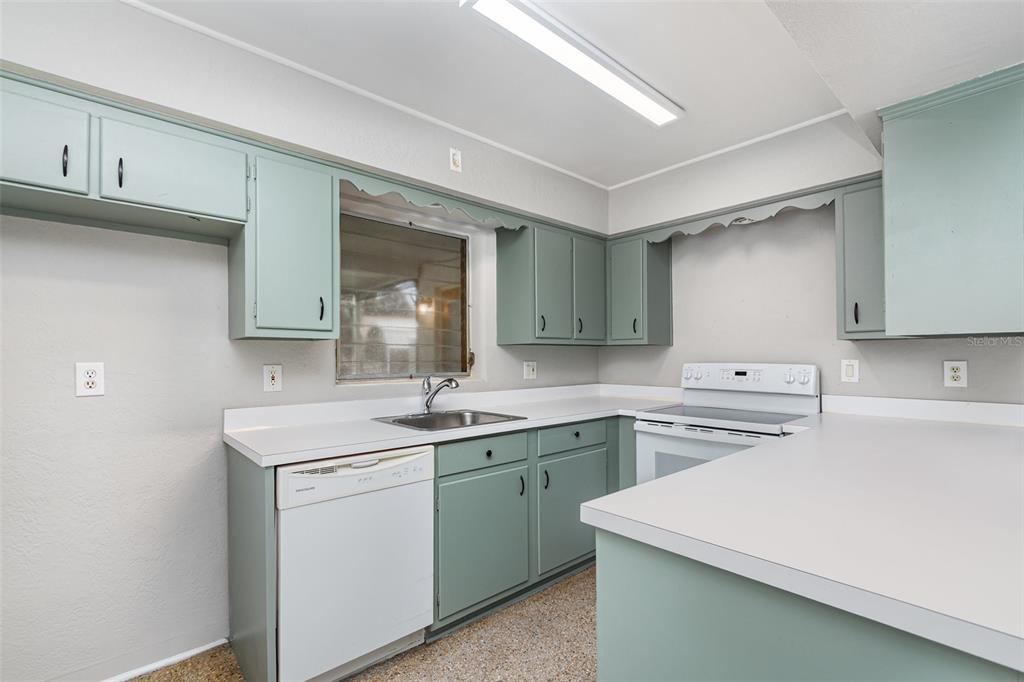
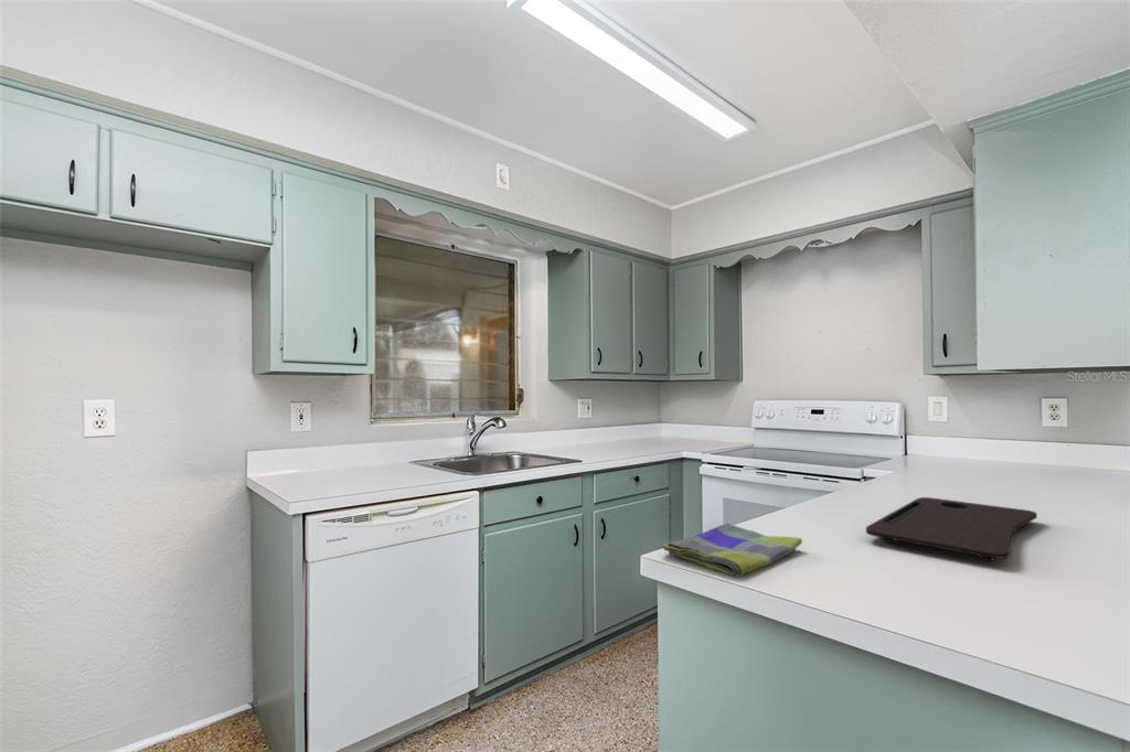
+ cutting board (955, 525)
+ dish towel (733, 546)
